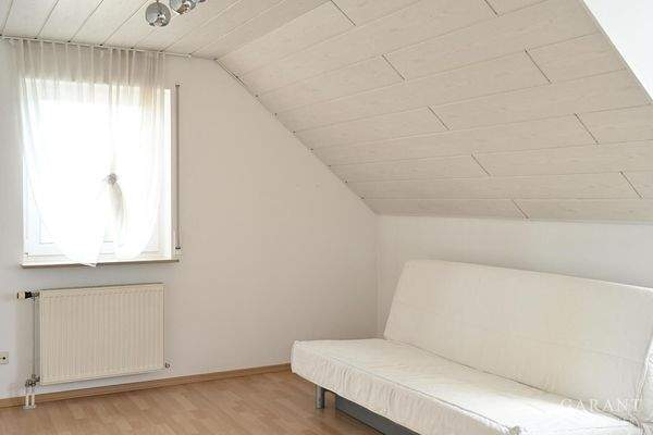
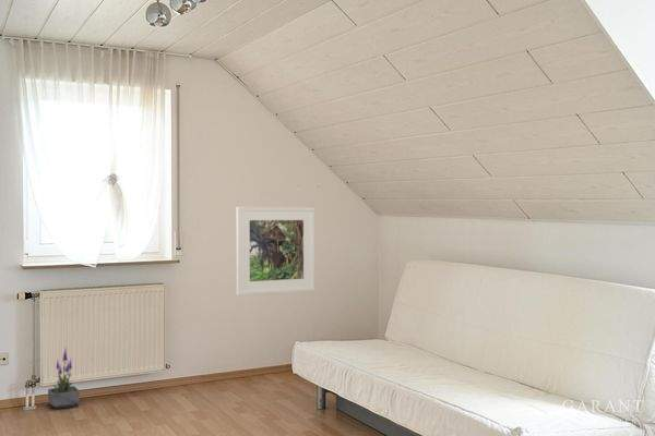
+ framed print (276, 250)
+ potted plant (63, 375)
